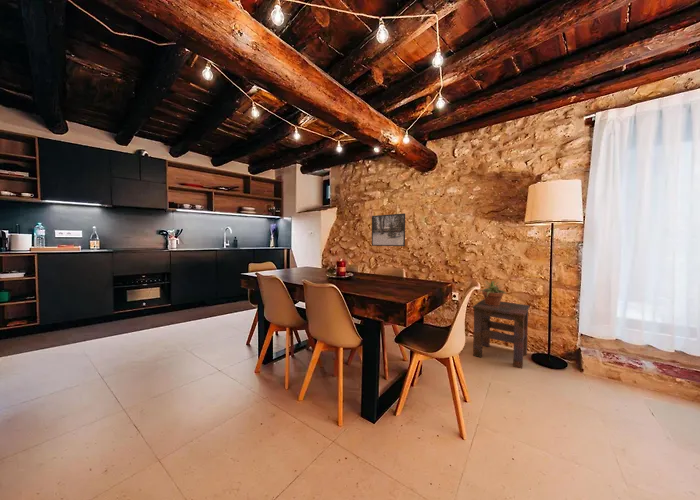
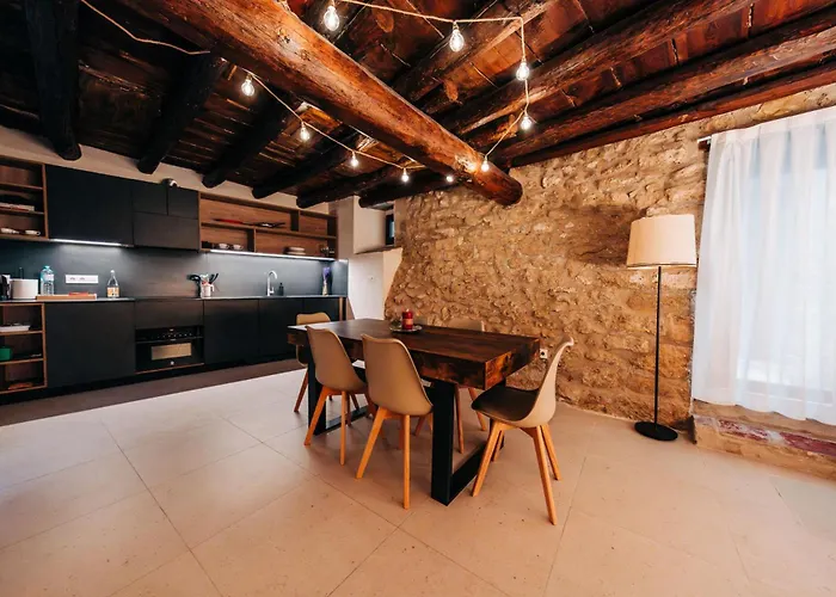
- side table (500, 329)
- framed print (387, 230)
- potted plant (491, 291)
